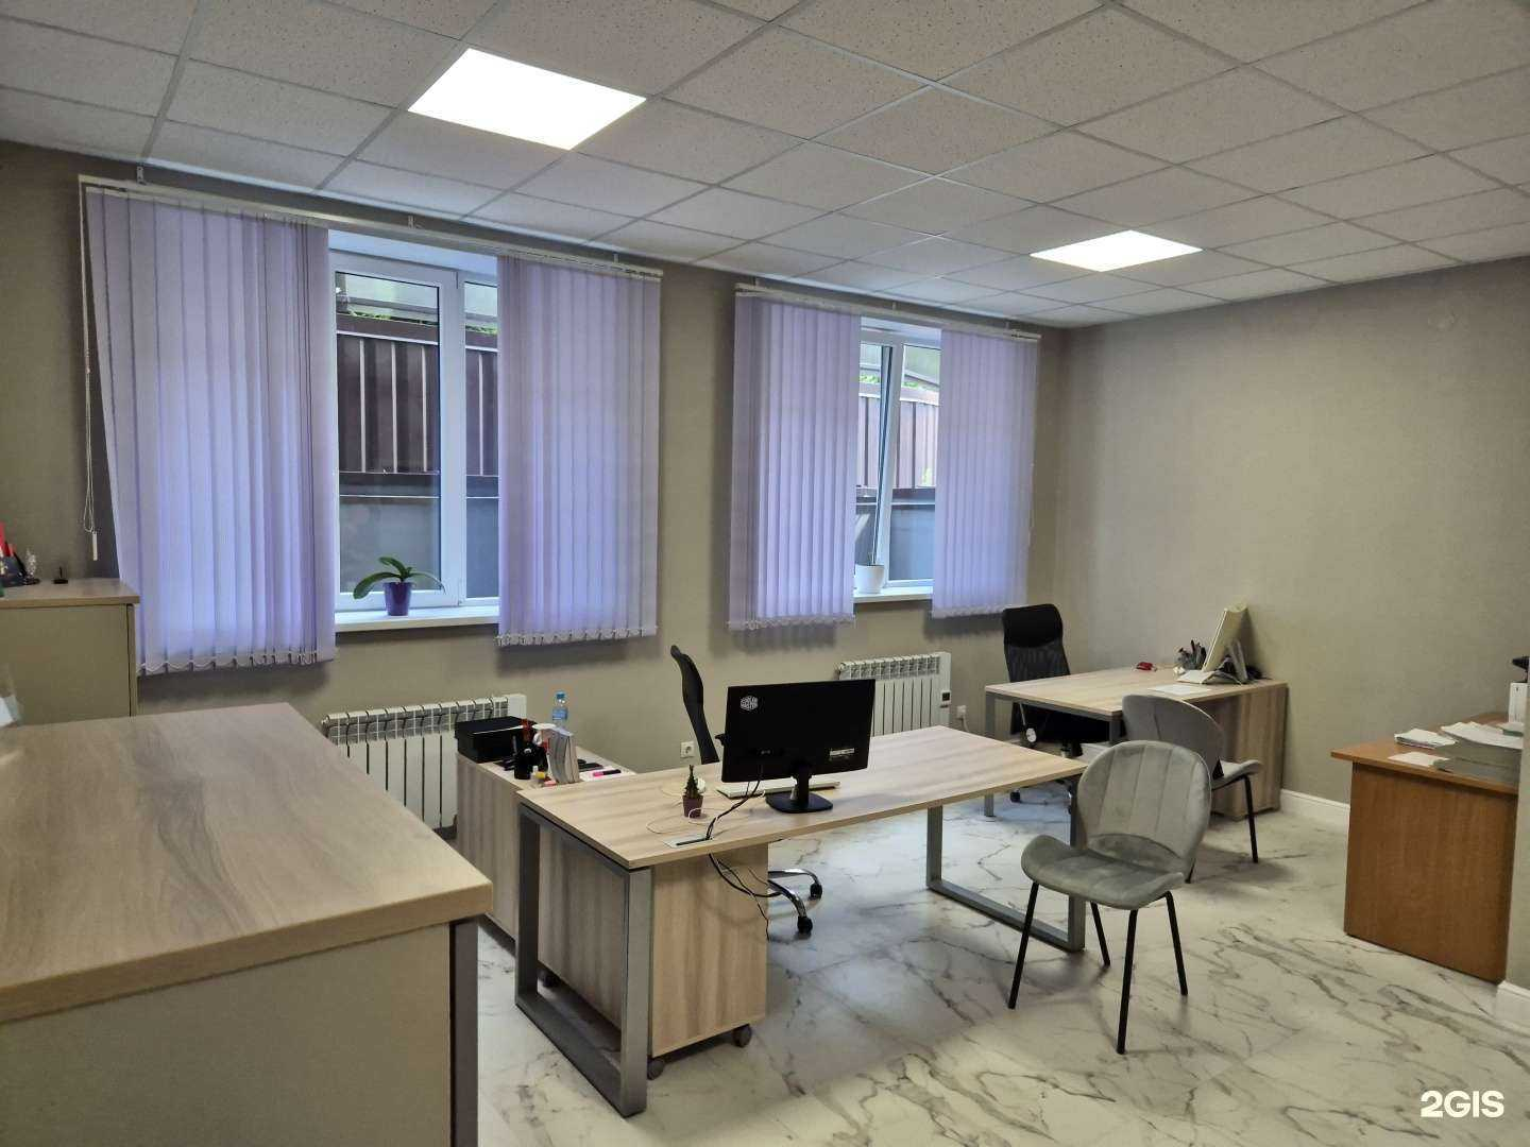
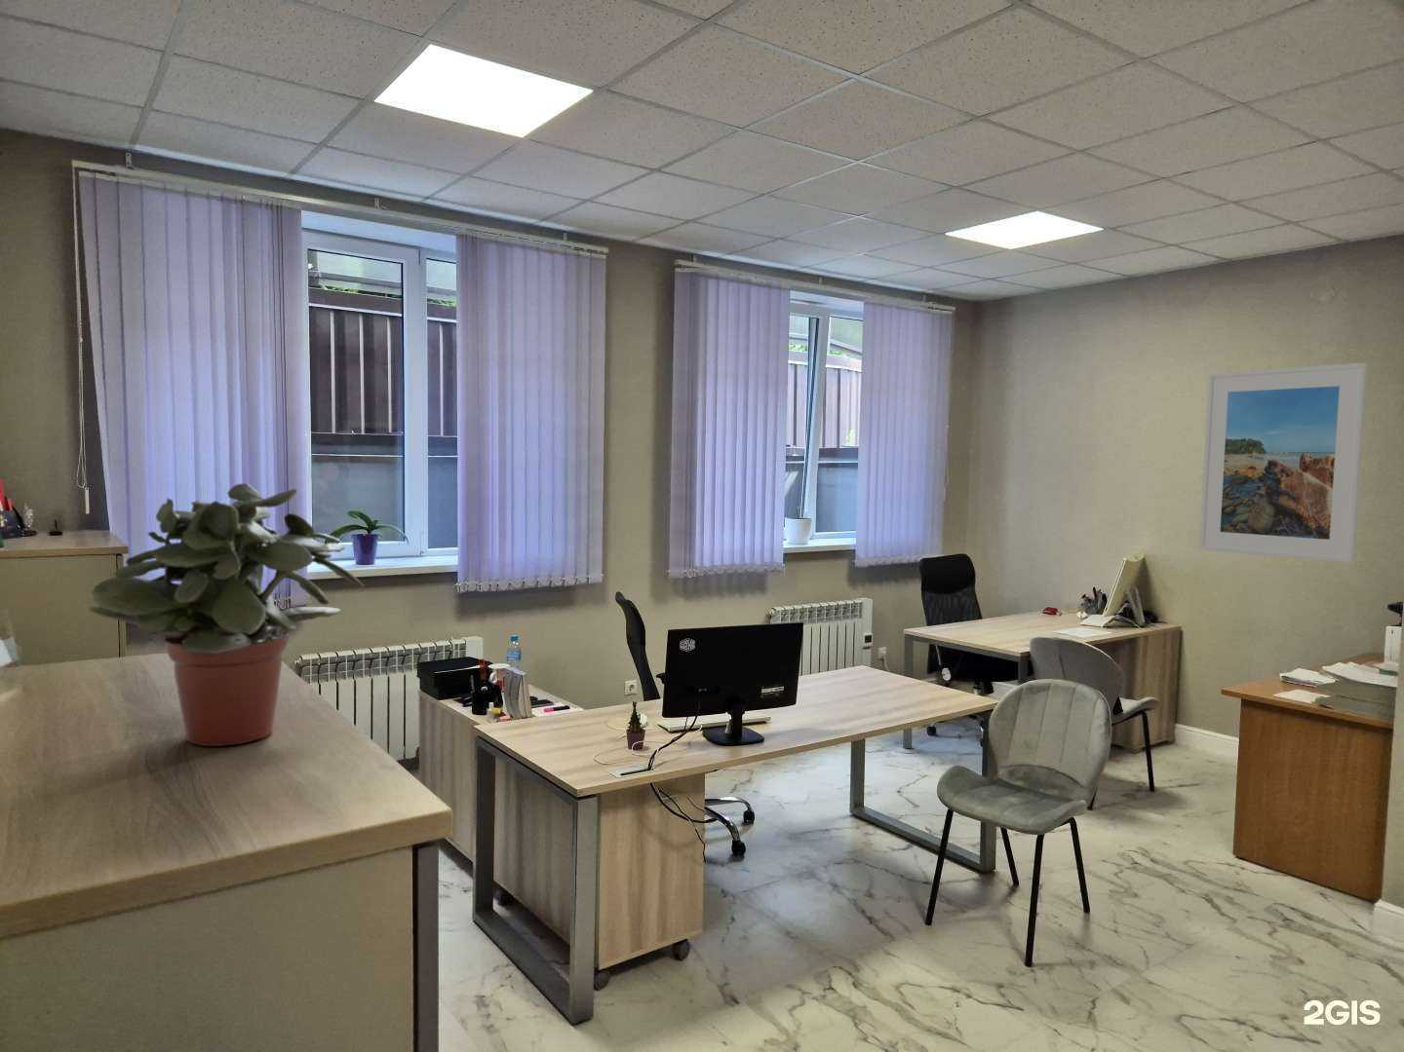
+ potted plant (230, 609)
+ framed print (1276, 463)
